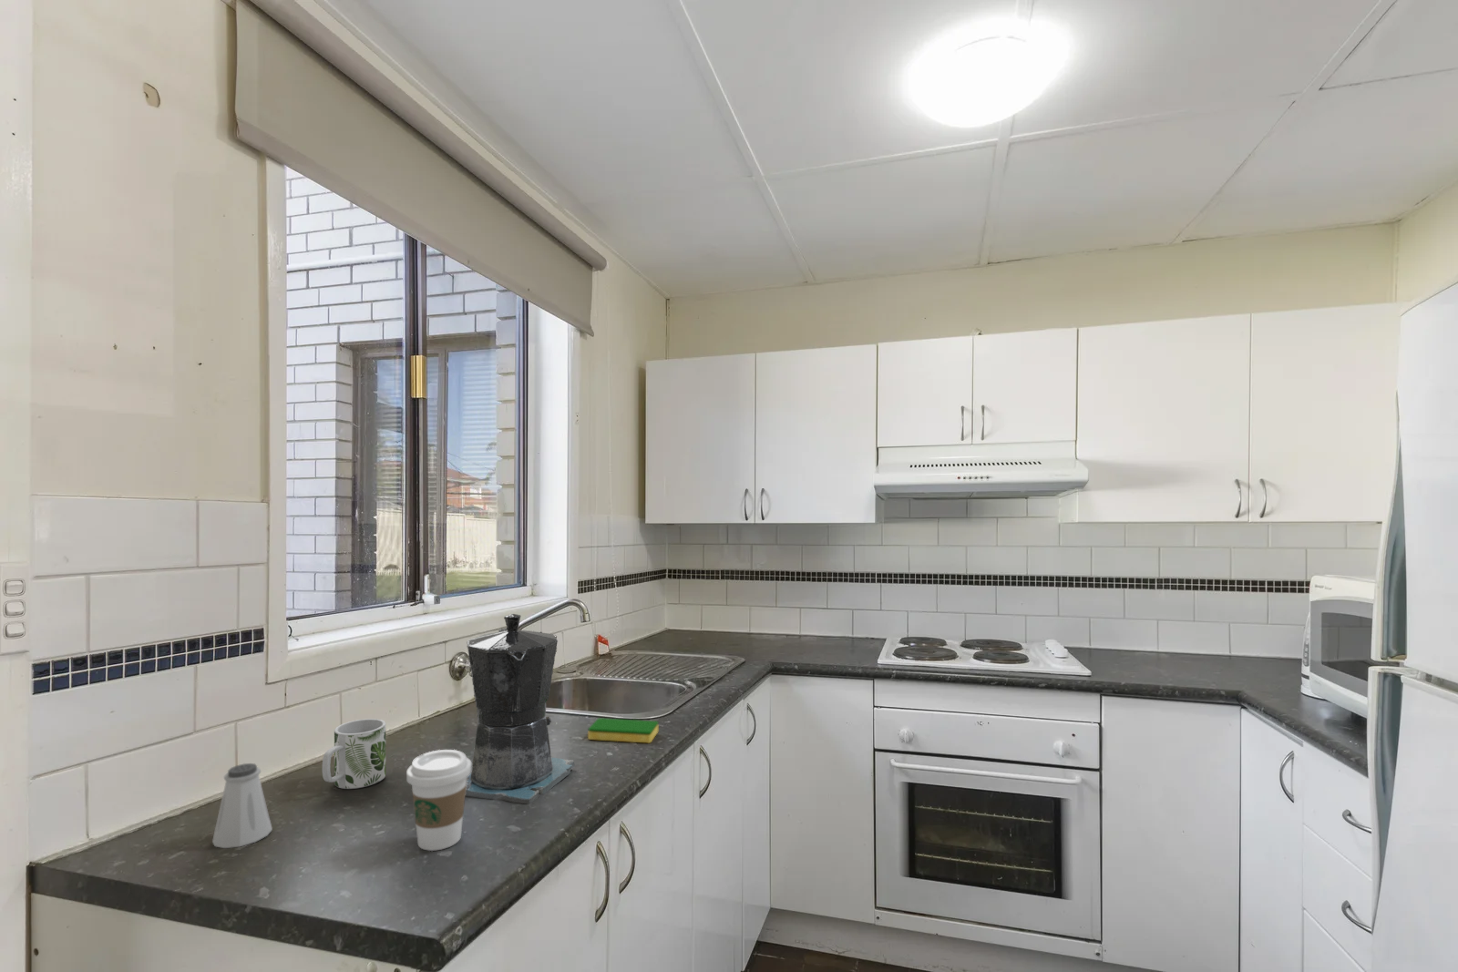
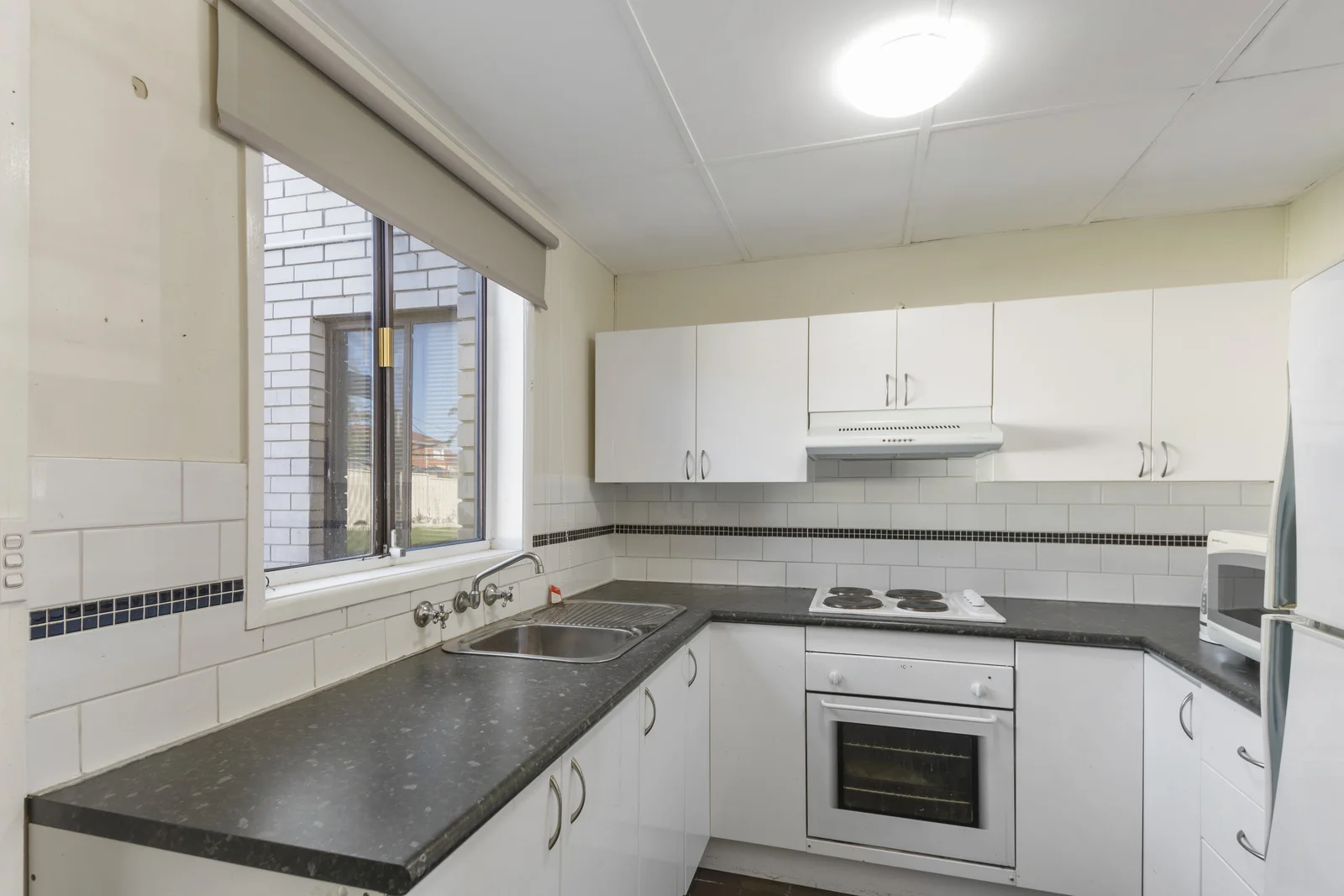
- dish sponge (624, 730)
- coffee cup (439, 798)
- coffee maker (511, 696)
- mug (351, 756)
- saltshaker (242, 802)
